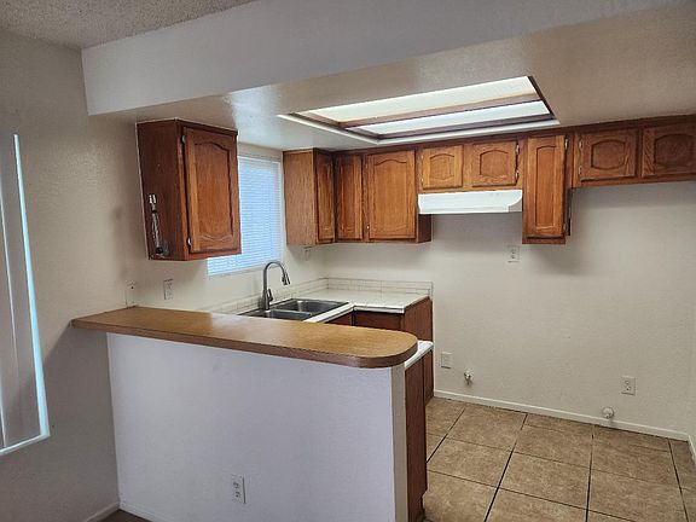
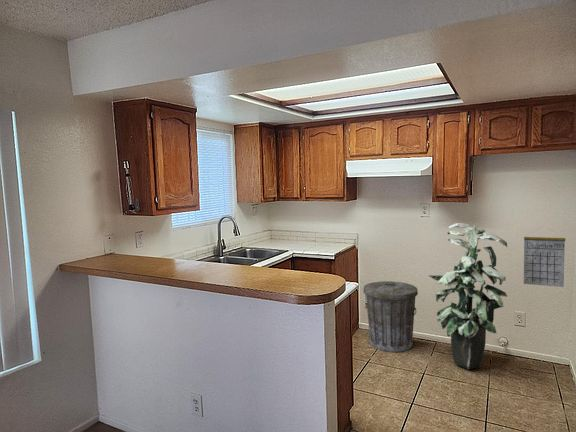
+ indoor plant (467, 293)
+ trash can (390, 312)
+ calendar (543, 255)
